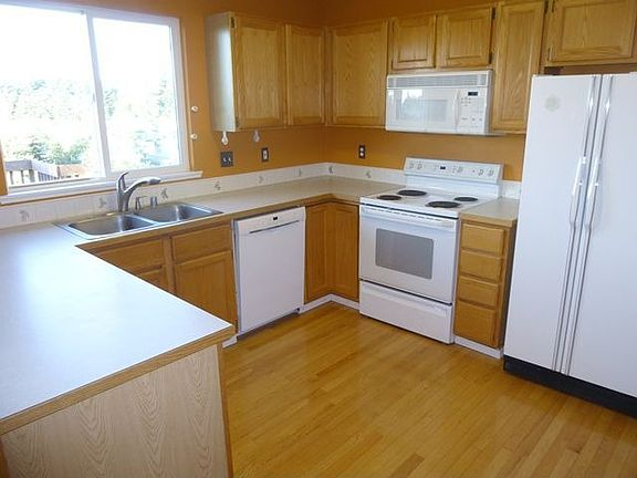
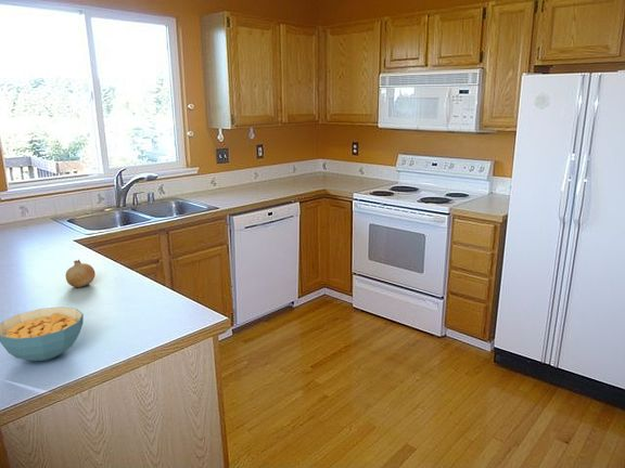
+ fruit (80, 273)
+ cereal bowl (42, 338)
